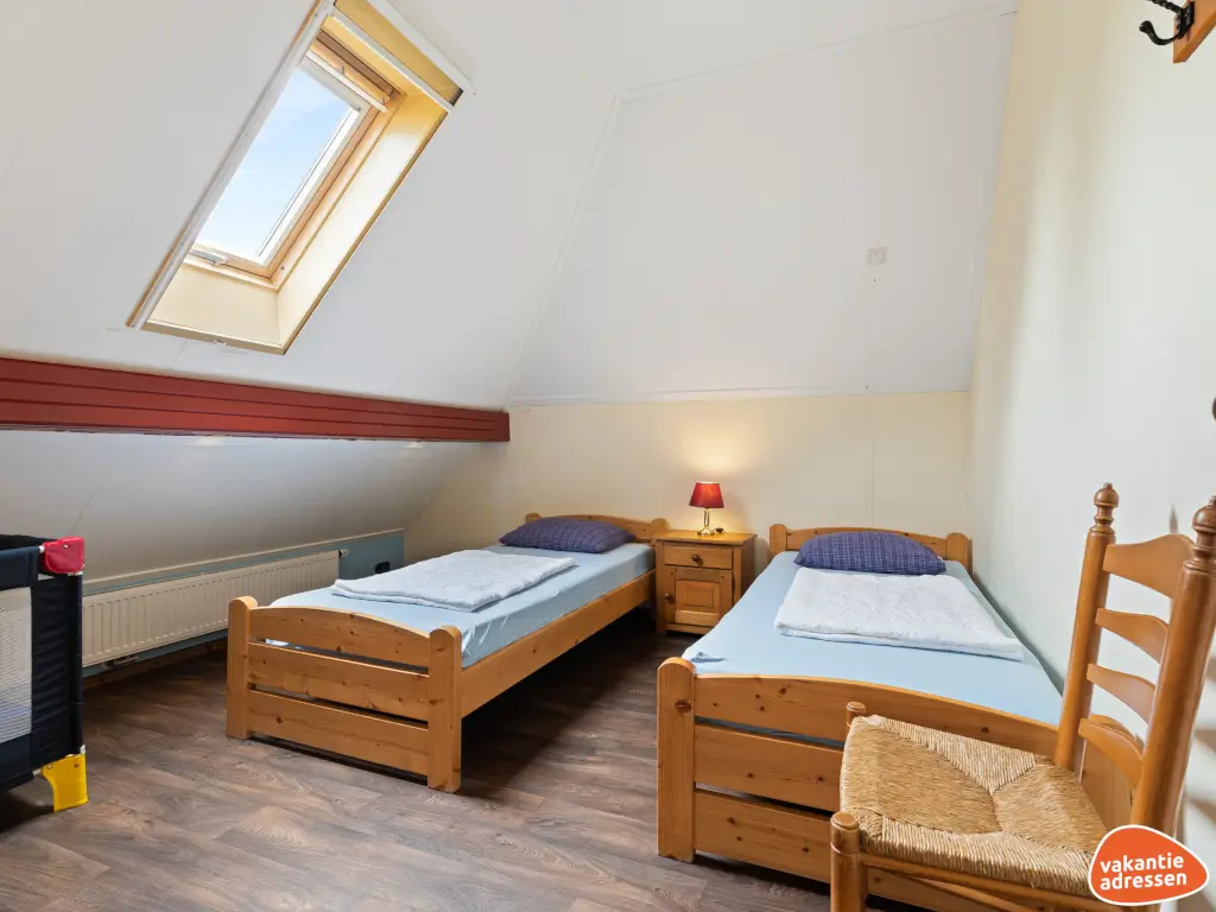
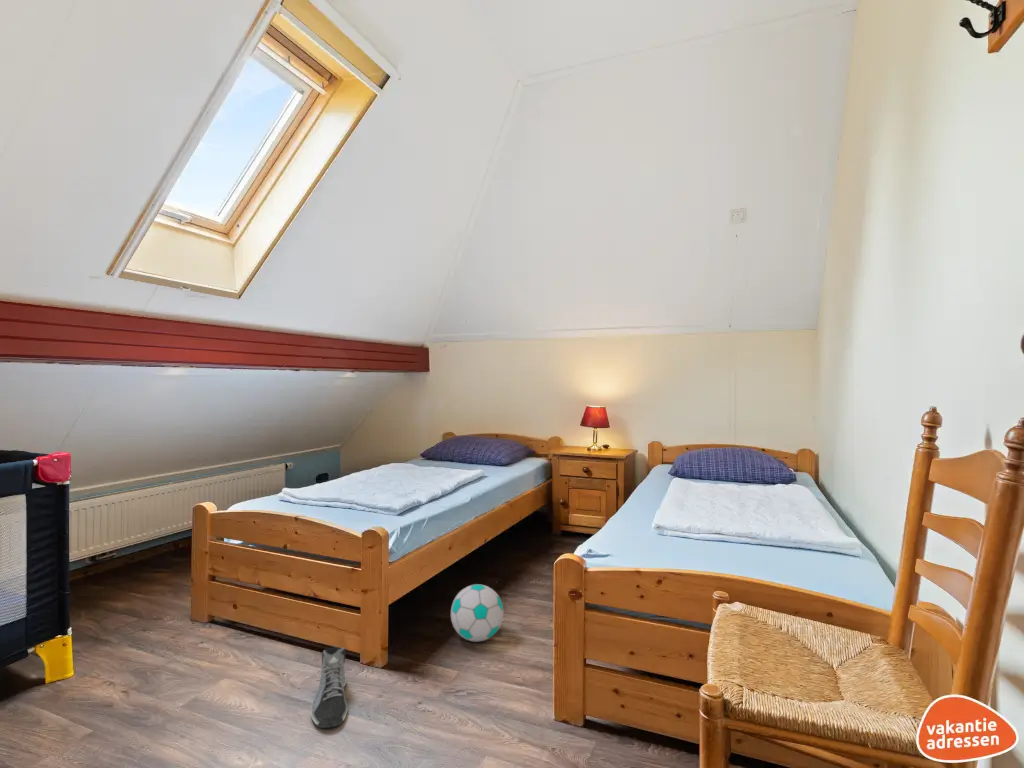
+ sneaker (329, 678)
+ soccer ball (477, 612)
